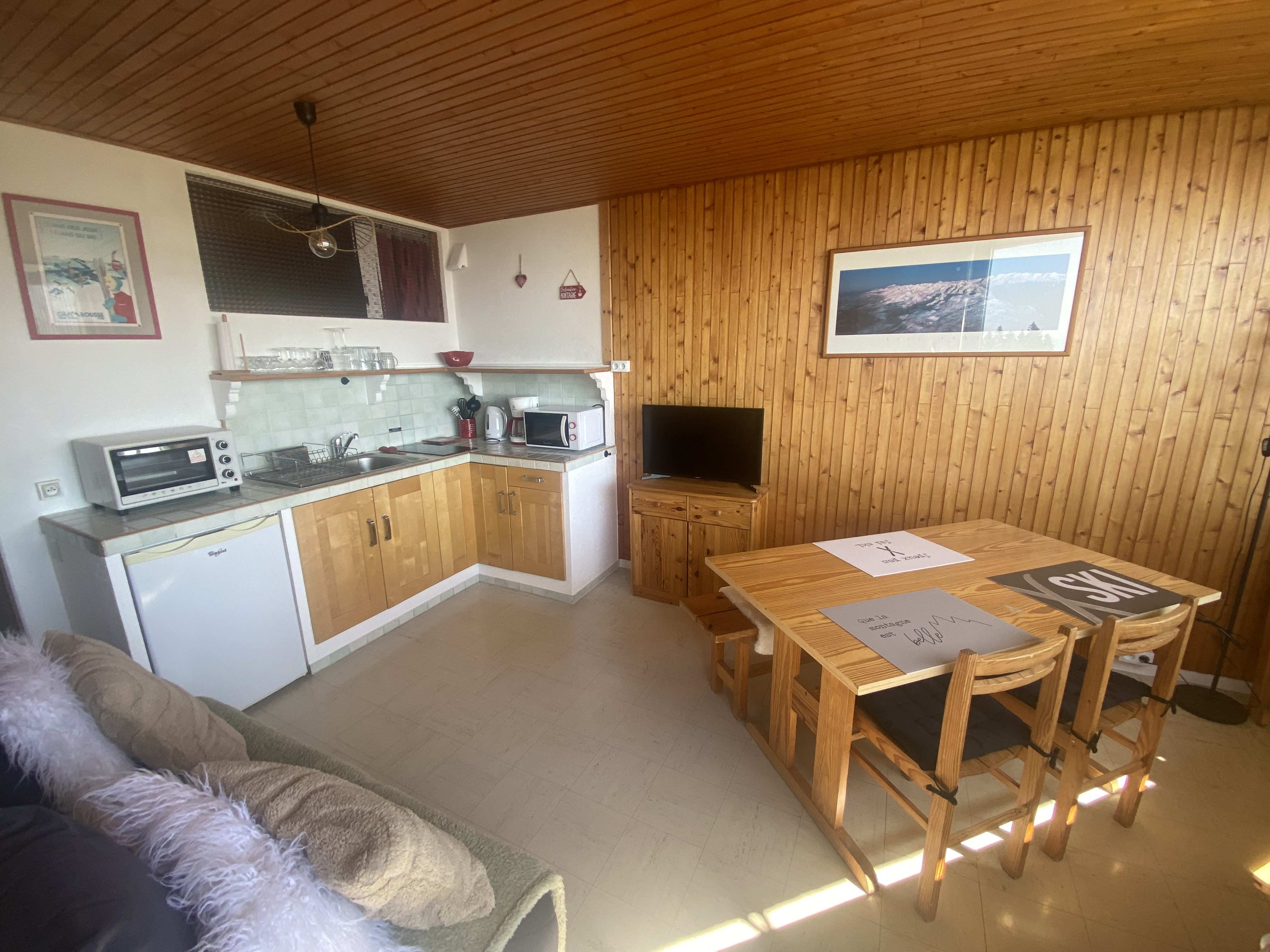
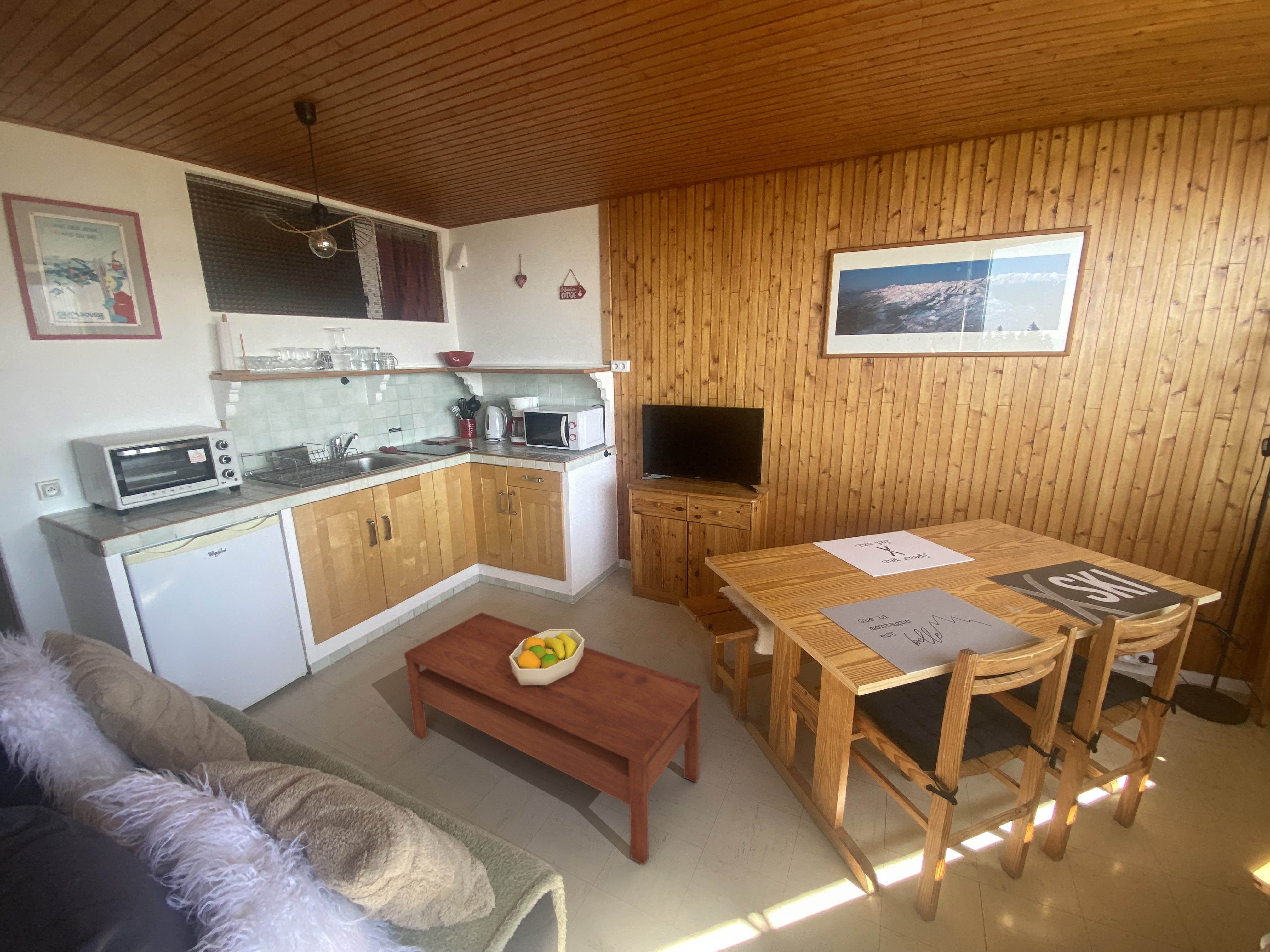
+ fruit bowl (548, 653)
+ coffee table (546, 713)
